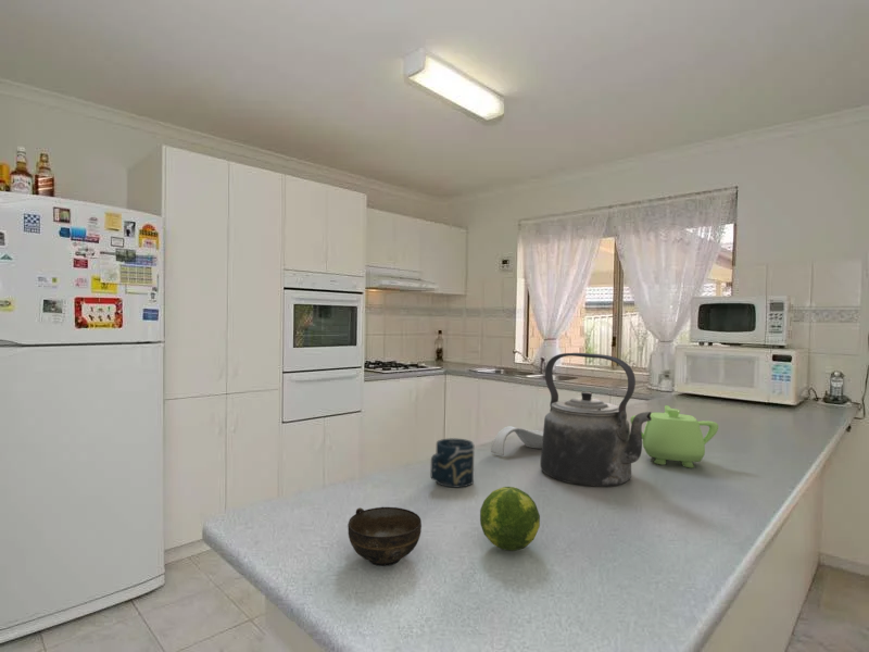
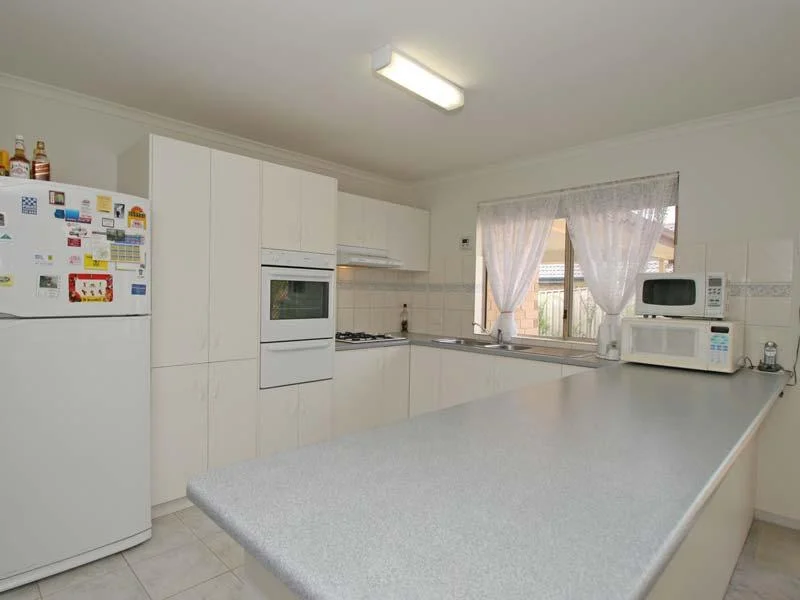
- cup (450, 463)
- kettle (593, 414)
- cup (379, 536)
- spoon rest (524, 437)
- teapot (671, 432)
- fruit (509, 517)
